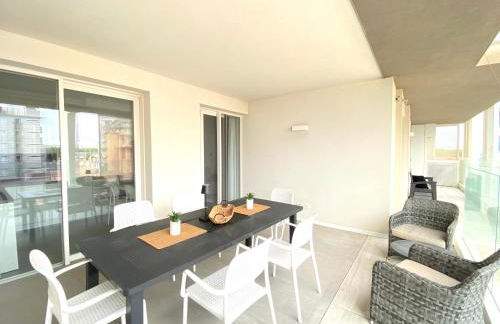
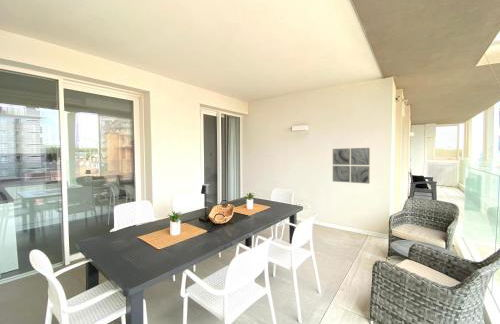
+ wall art (349, 164)
